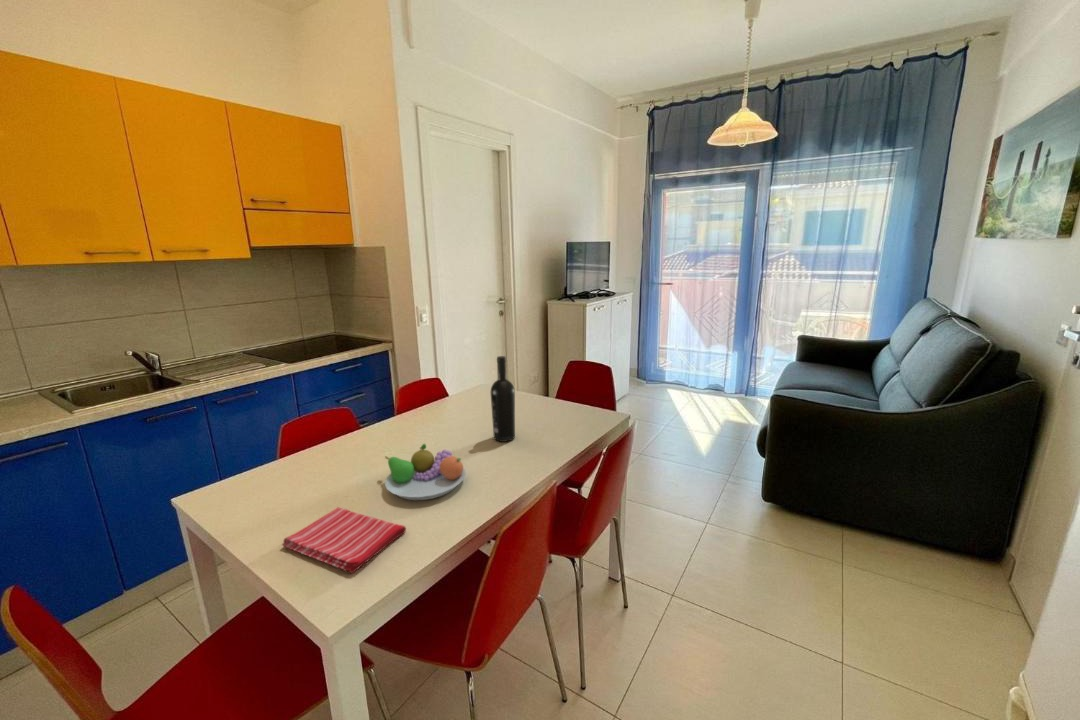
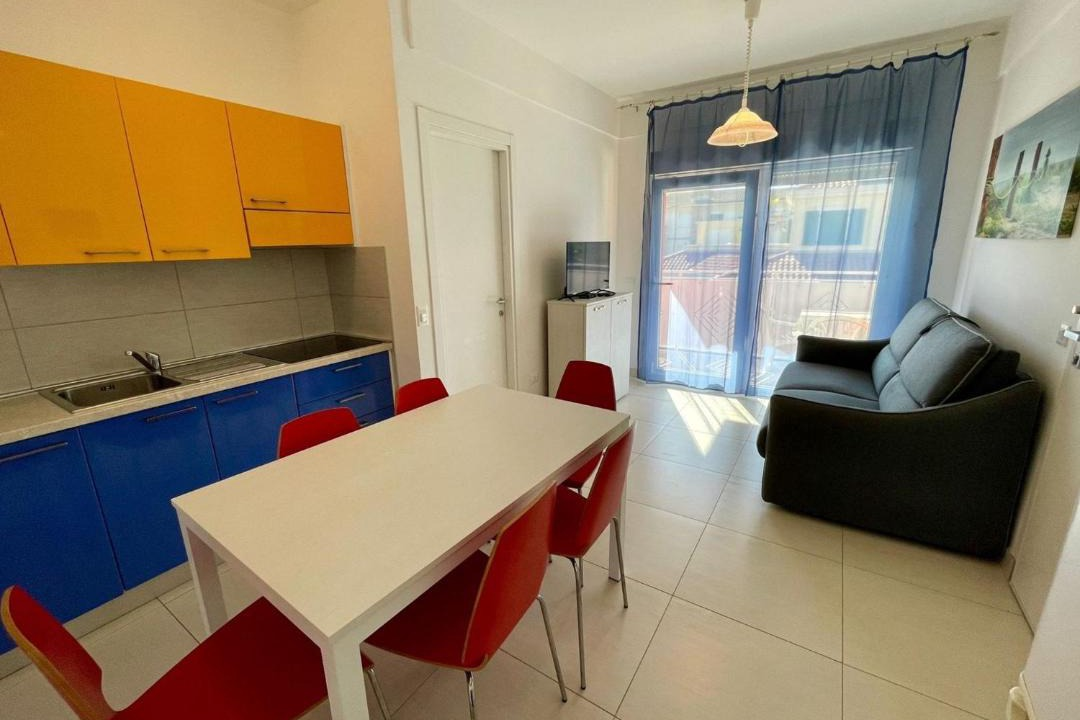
- wine bottle (502, 398)
- fruit bowl (423, 468)
- dish towel (345, 534)
